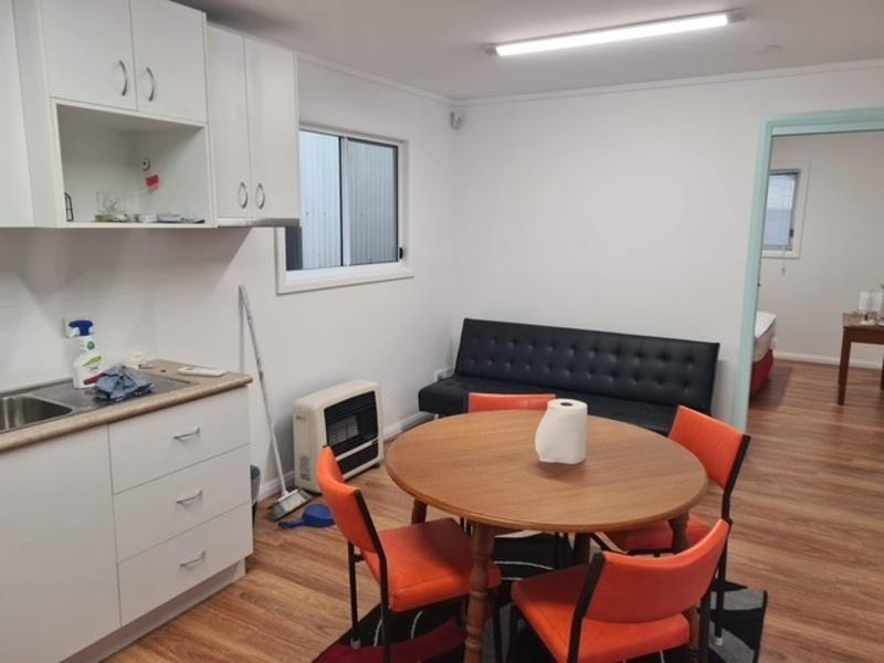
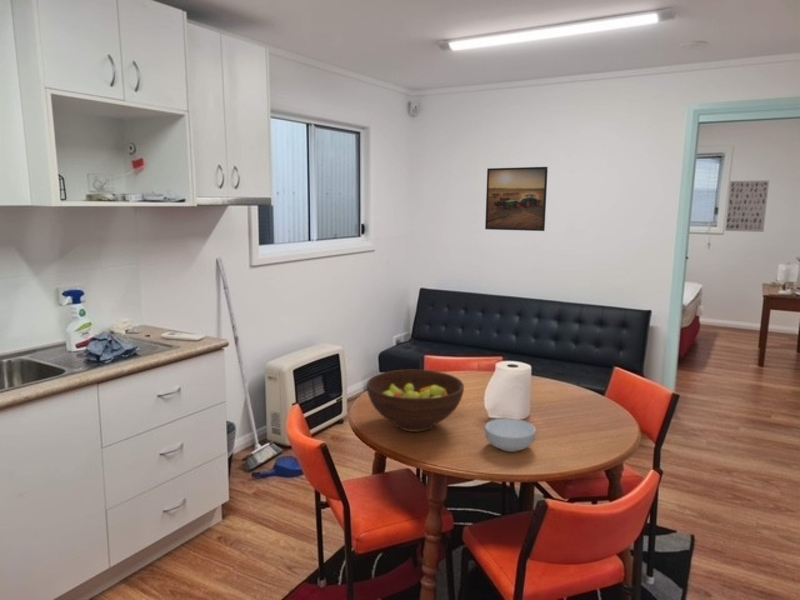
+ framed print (515, 199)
+ fruit bowl (414, 404)
+ wall art (746, 206)
+ cereal bowl (509, 437)
